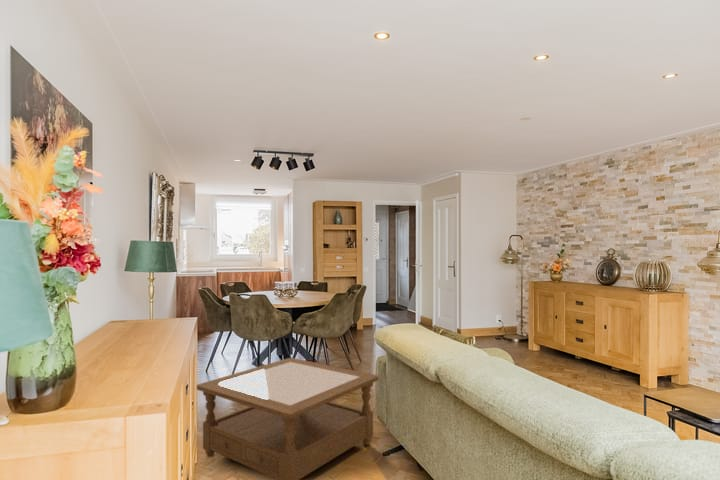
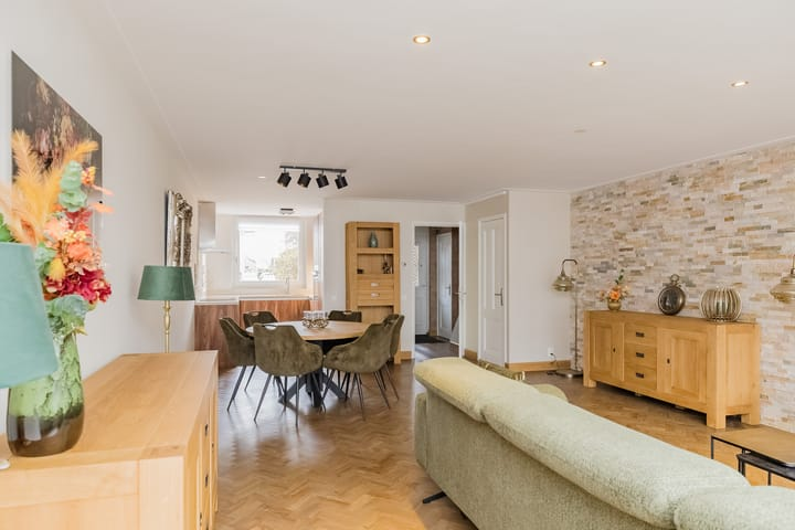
- coffee table (290, 414)
